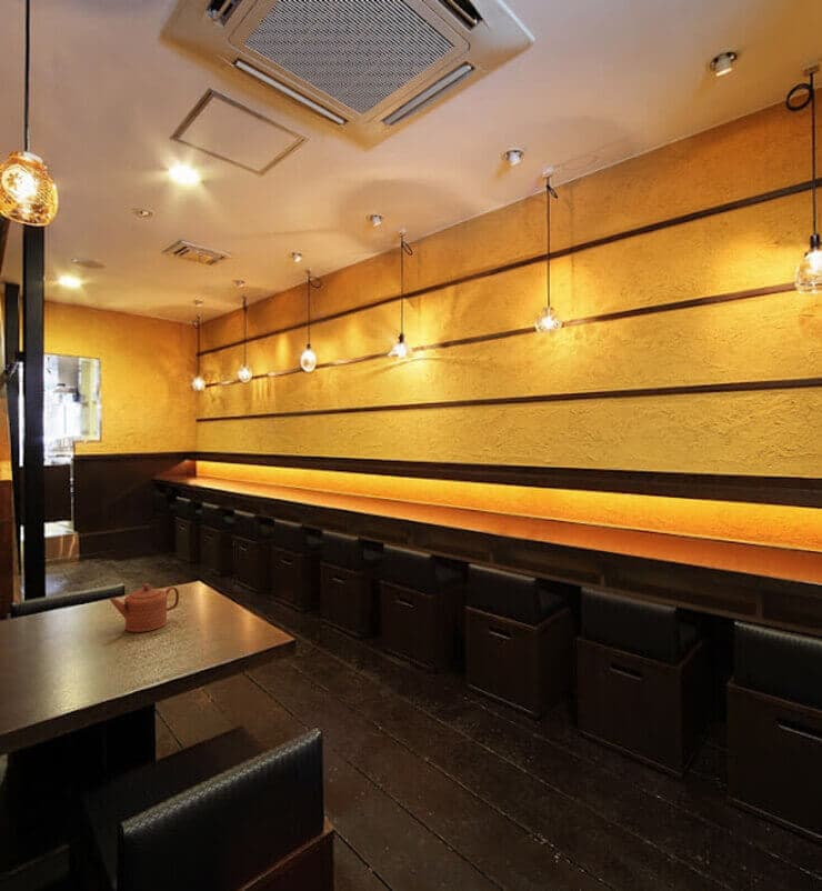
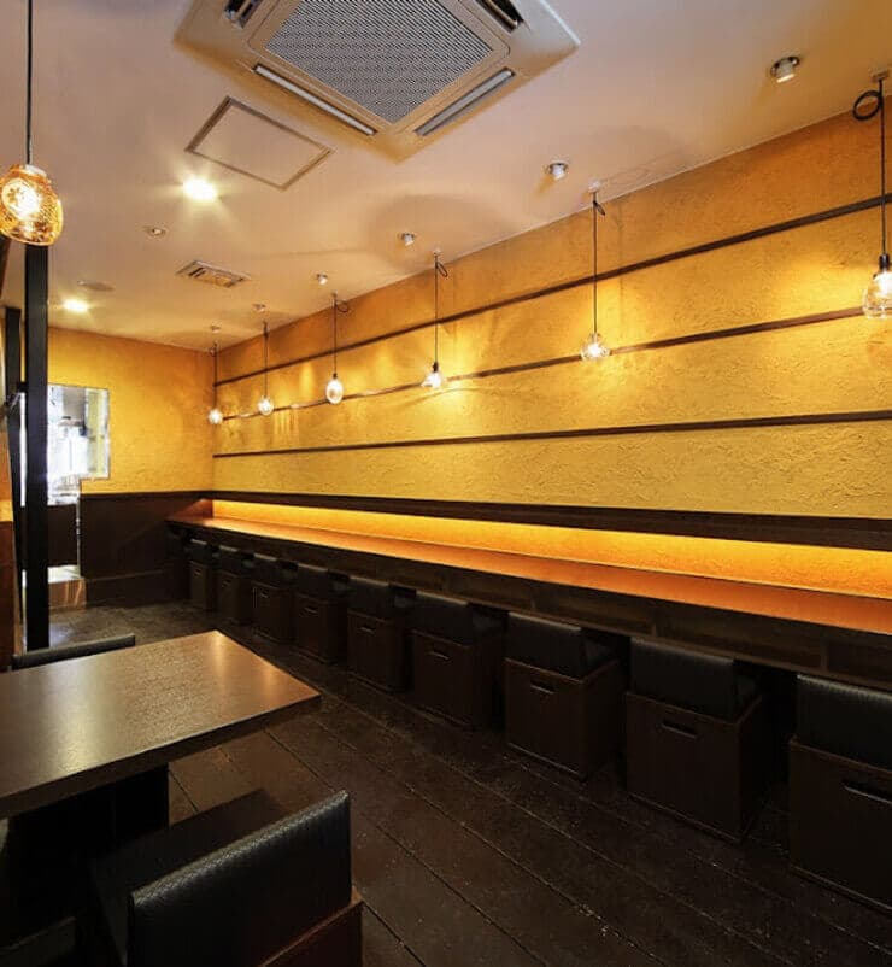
- teapot (146, 604)
